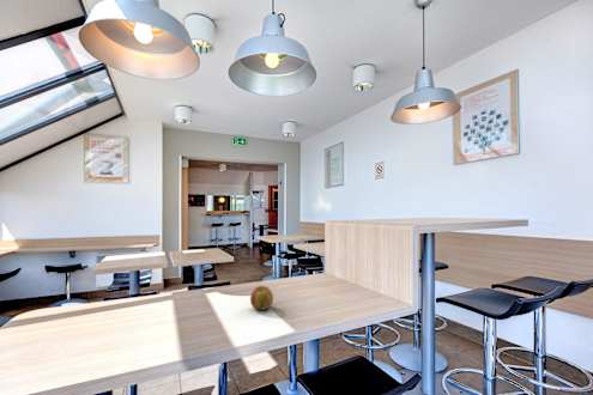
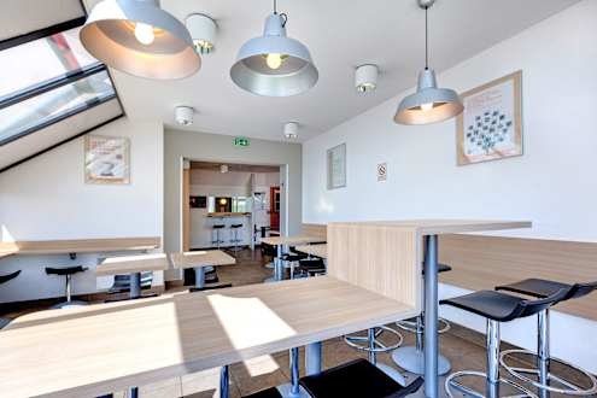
- apple (261, 297)
